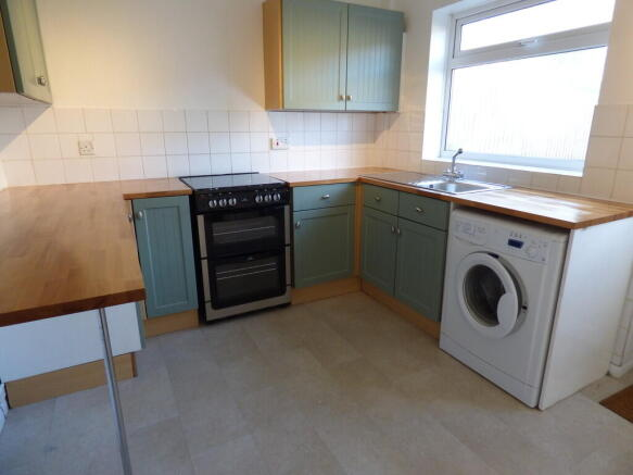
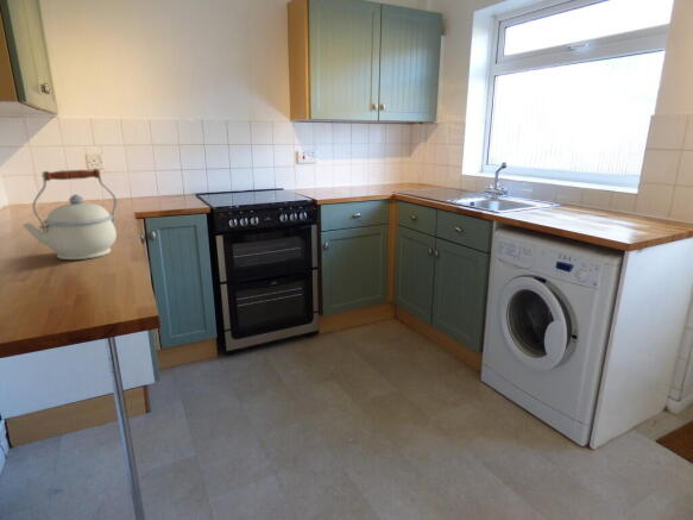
+ kettle (71, 213)
